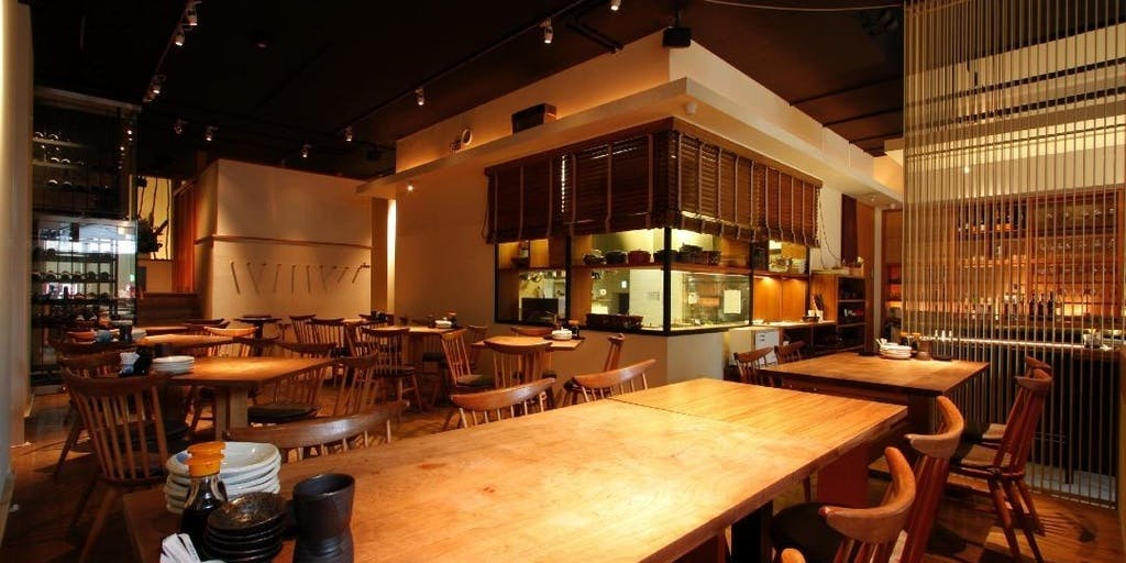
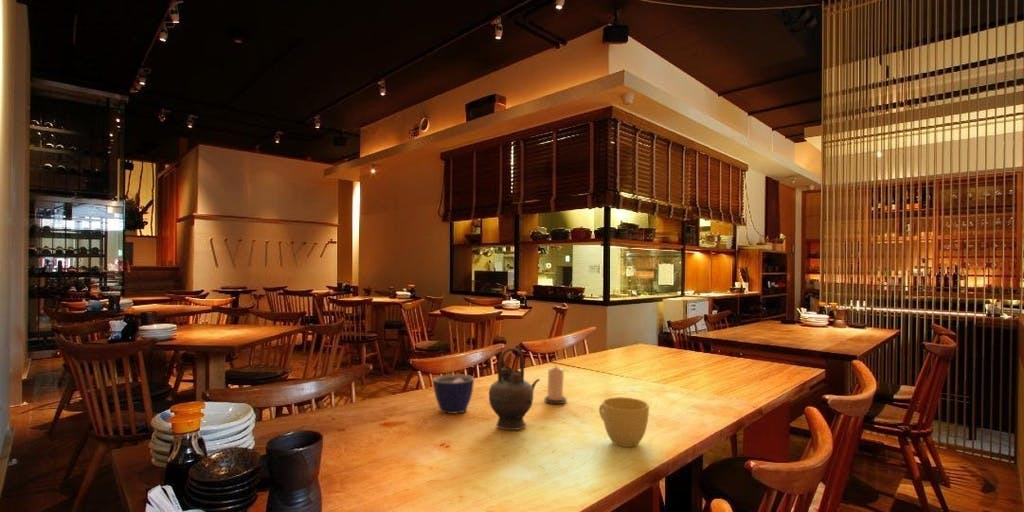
+ teapot (515, 386)
+ cup (620, 421)
+ cup (450, 392)
+ candle (555, 382)
